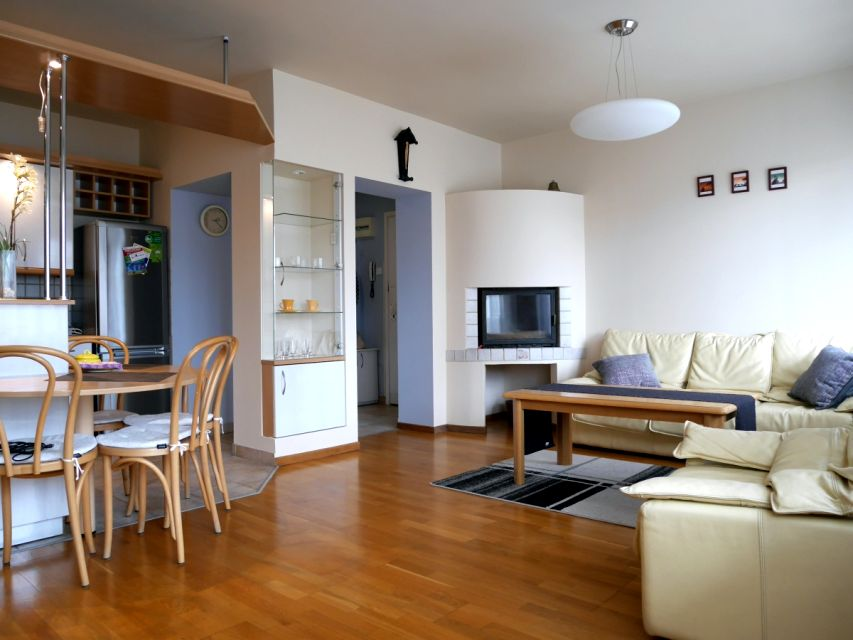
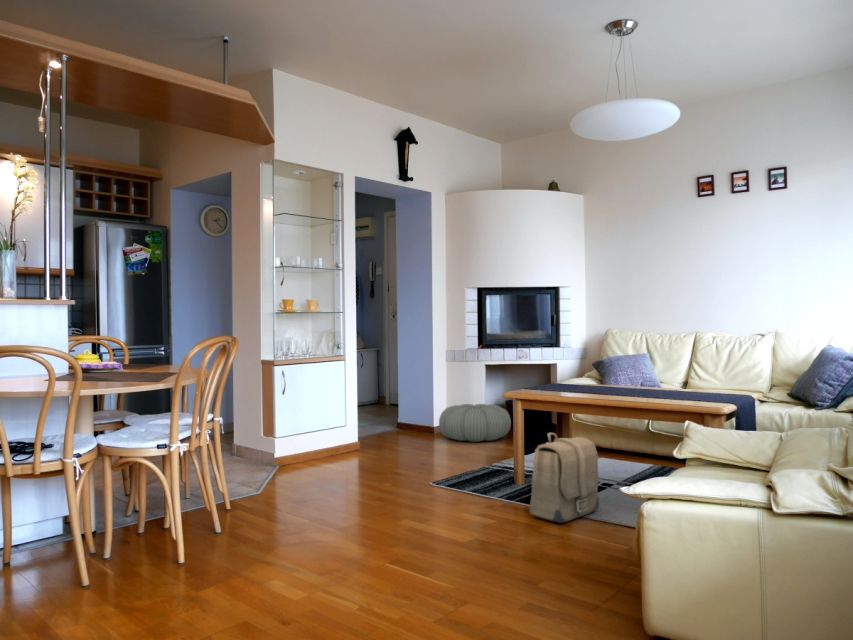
+ backpack (566, 475)
+ pouf (474, 421)
